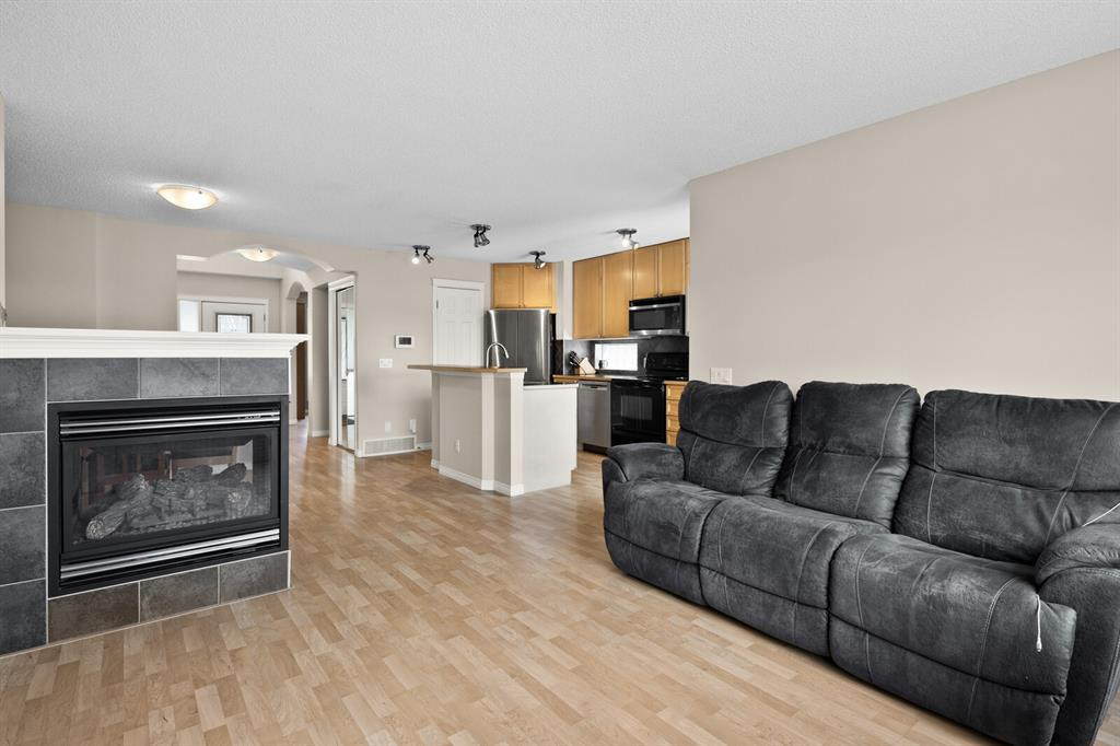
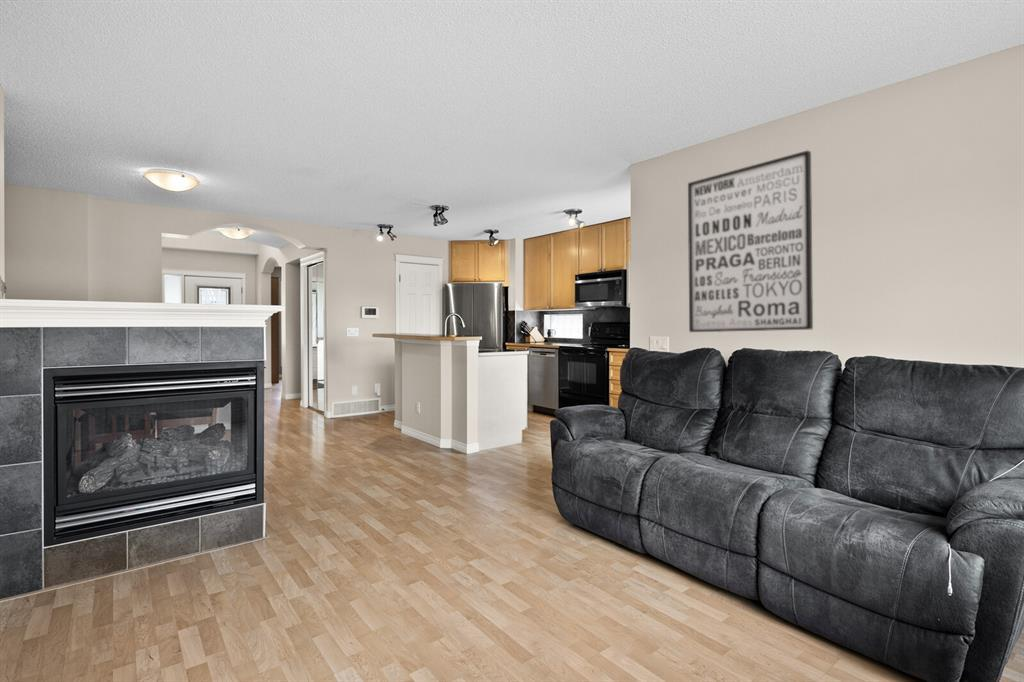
+ wall art (744, 249)
